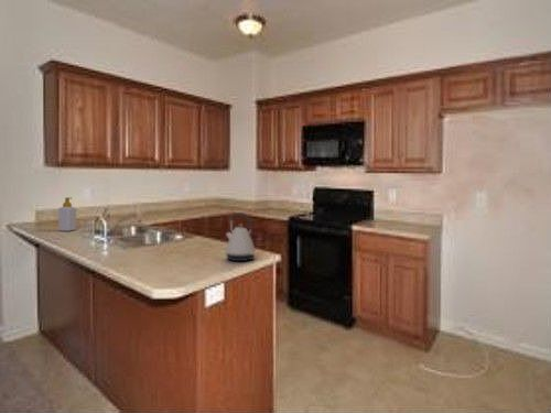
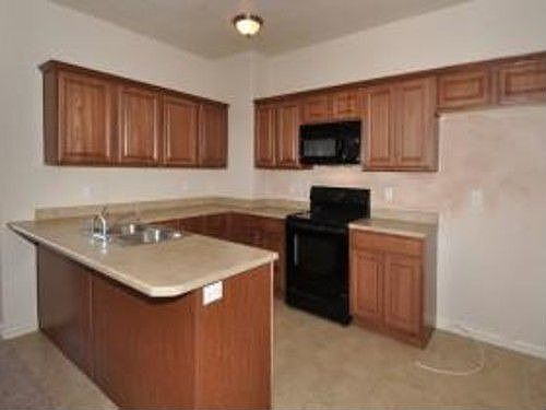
- soap bottle (67, 214)
- kettle (239, 236)
